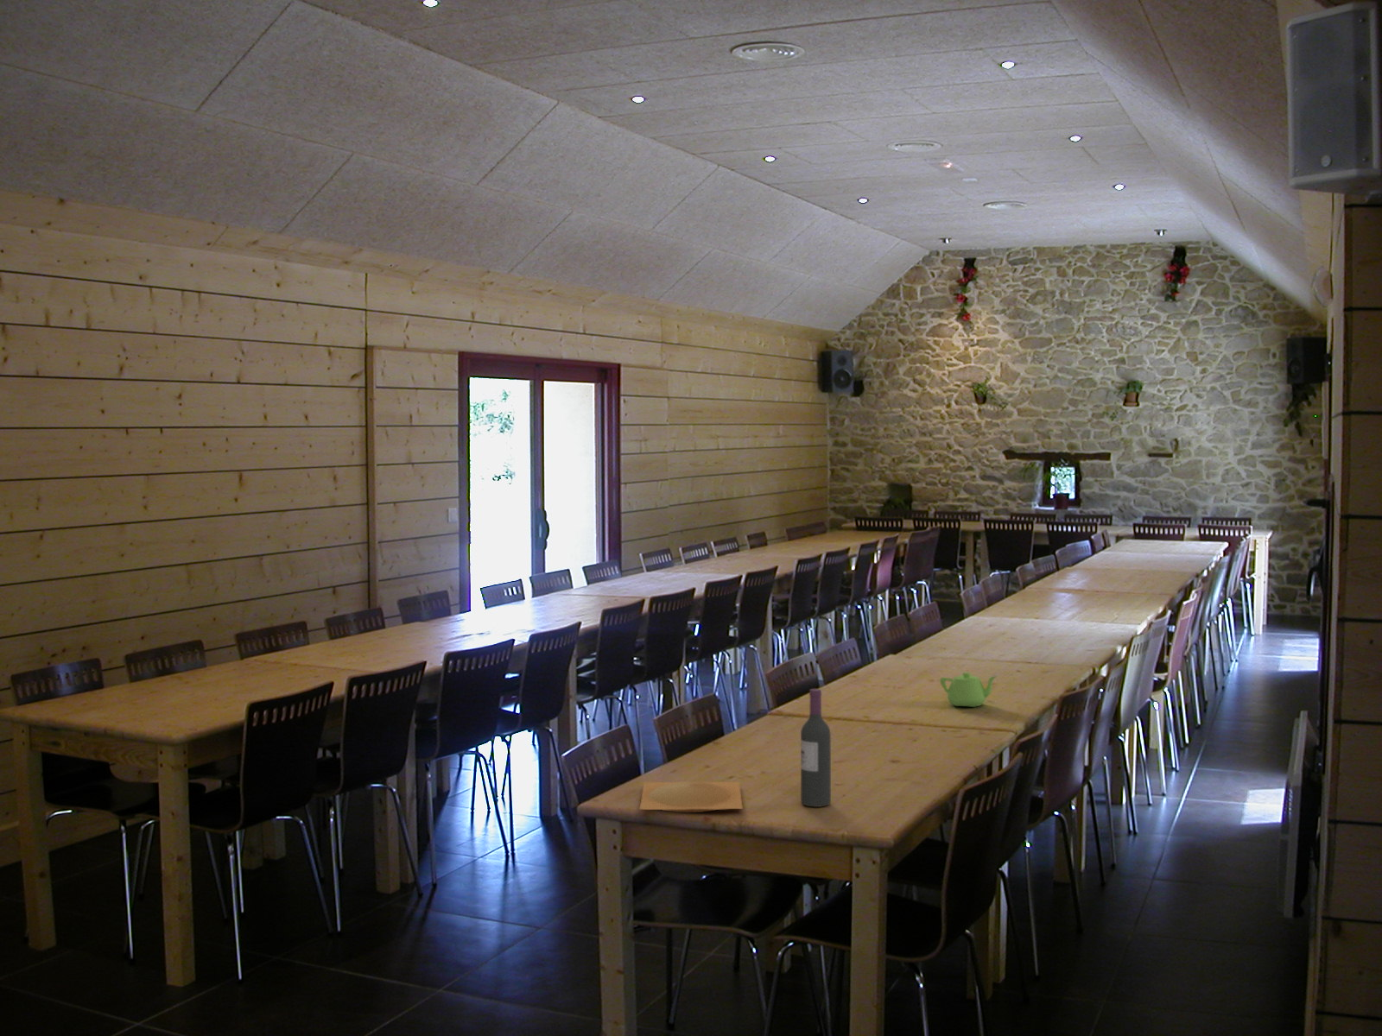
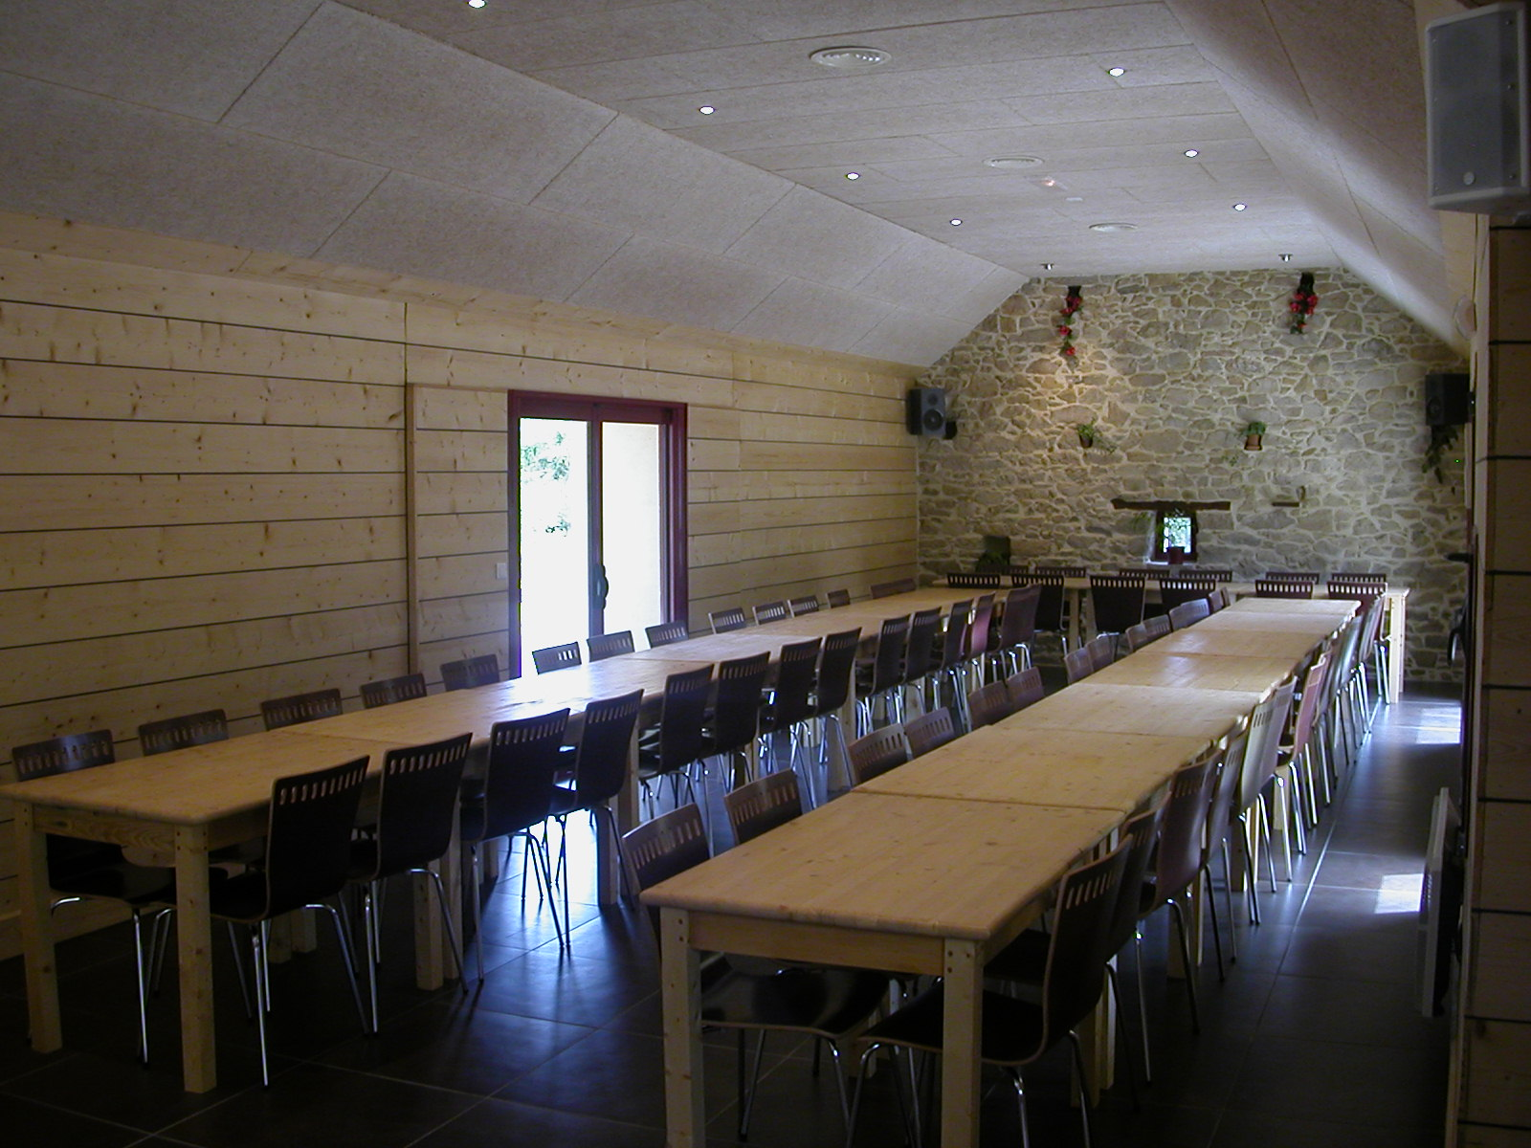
- wine bottle (815, 747)
- plate (691, 792)
- teapot (968, 688)
